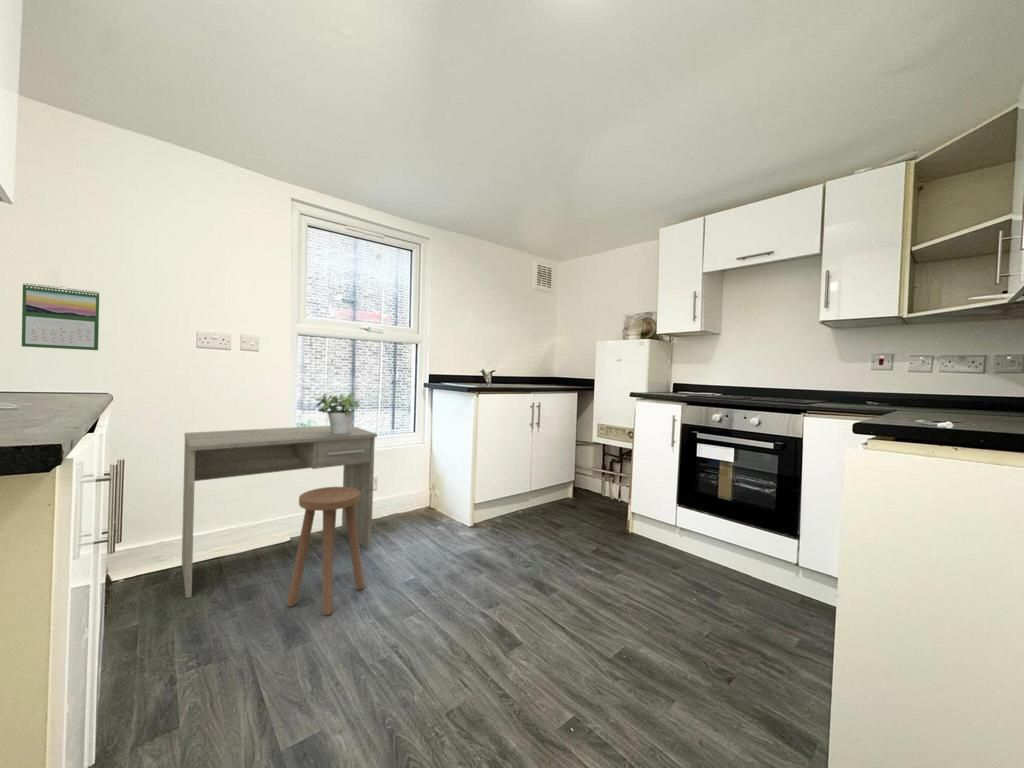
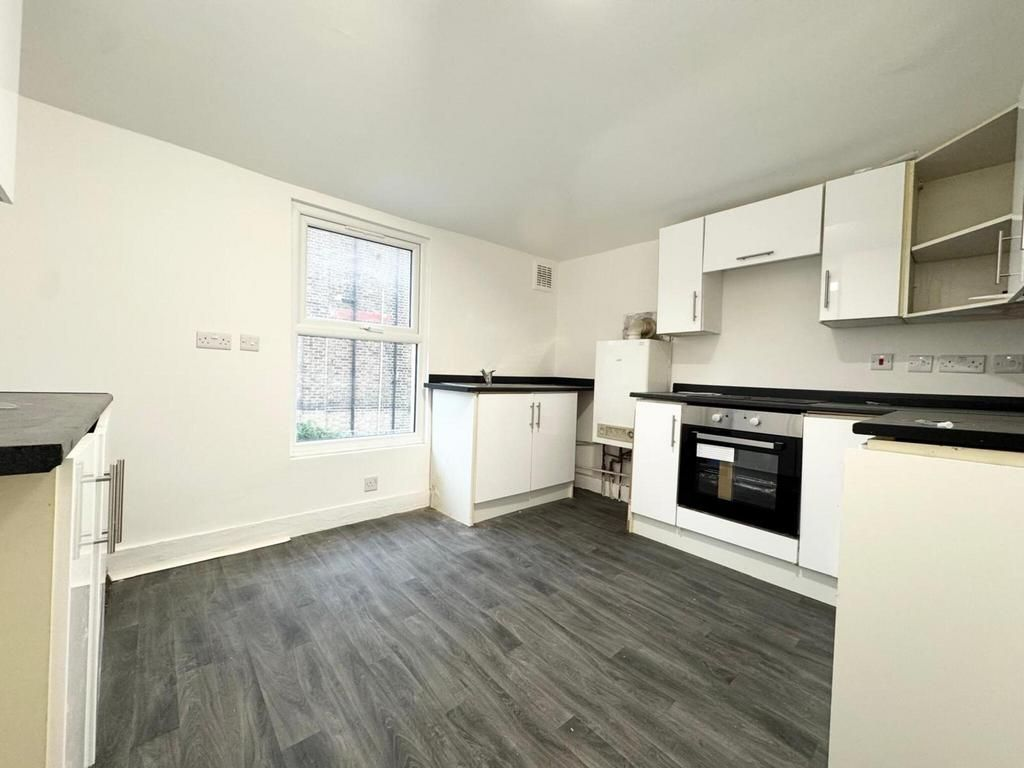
- stool (329, 545)
- potted plant (338, 412)
- calendar (62, 317)
- desk (279, 471)
